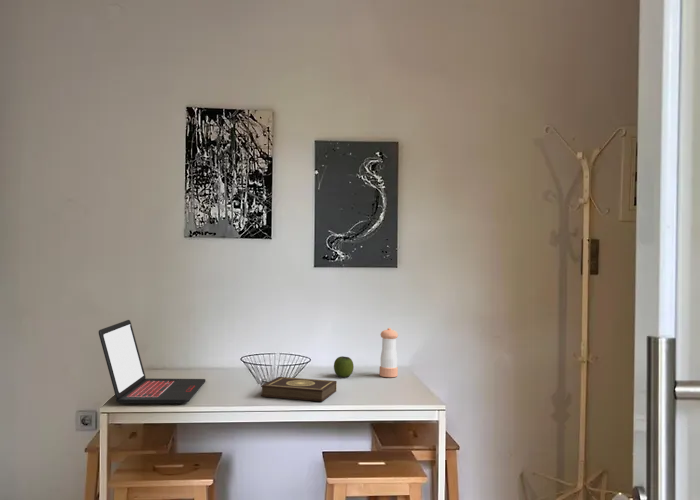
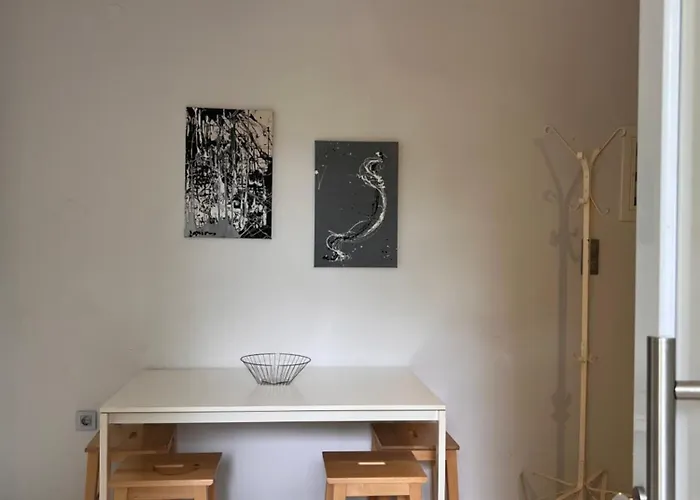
- apple (343, 366)
- book (299, 388)
- pepper shaker (388, 351)
- laptop (141, 362)
